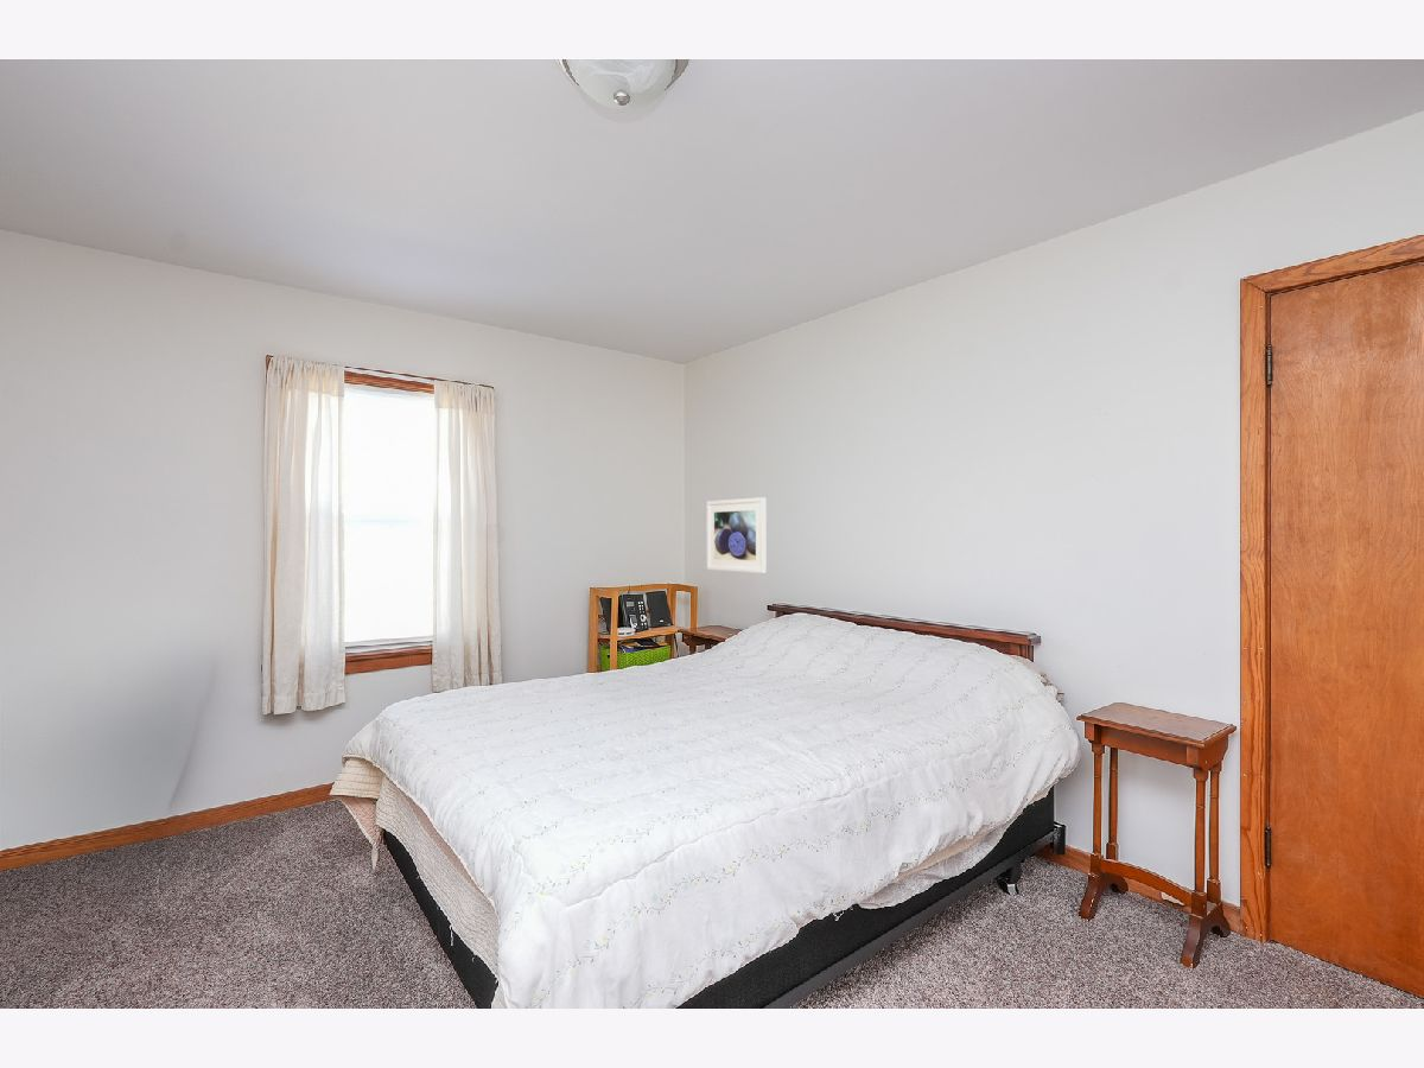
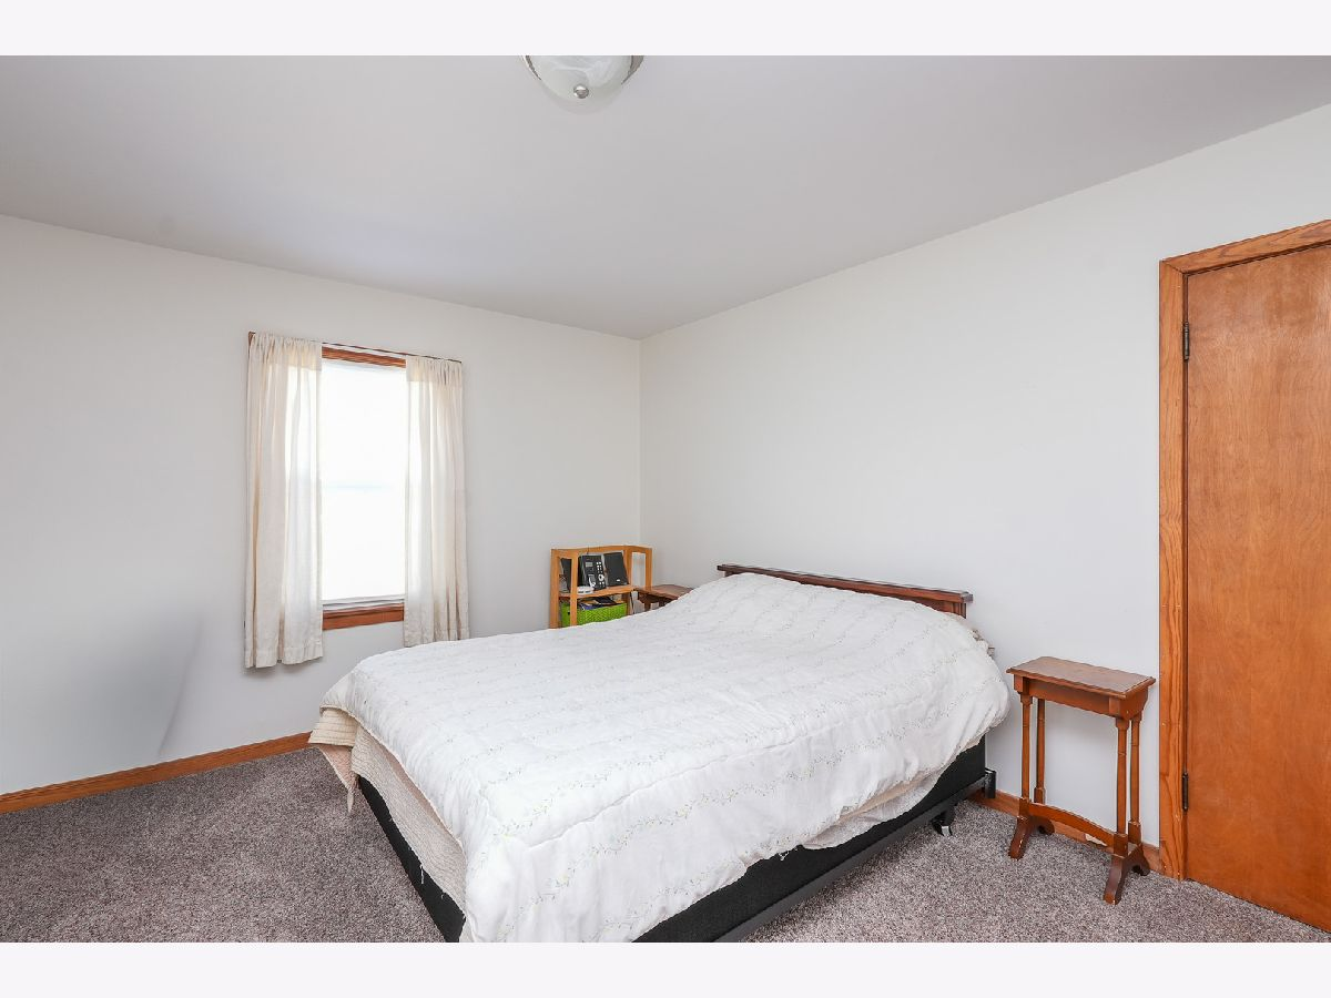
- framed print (735, 535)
